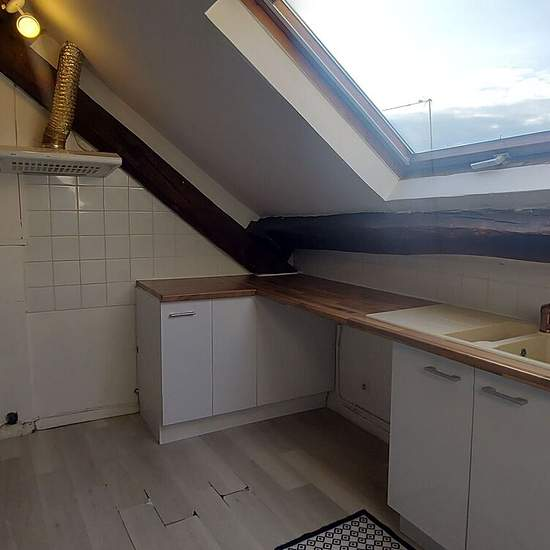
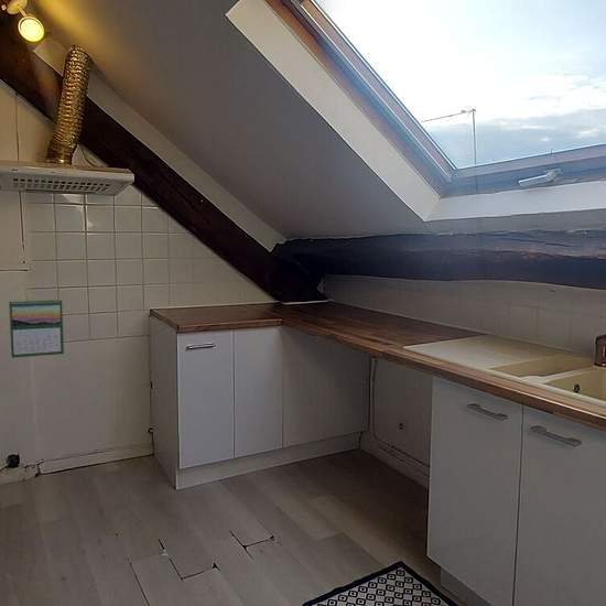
+ calendar (36, 326)
